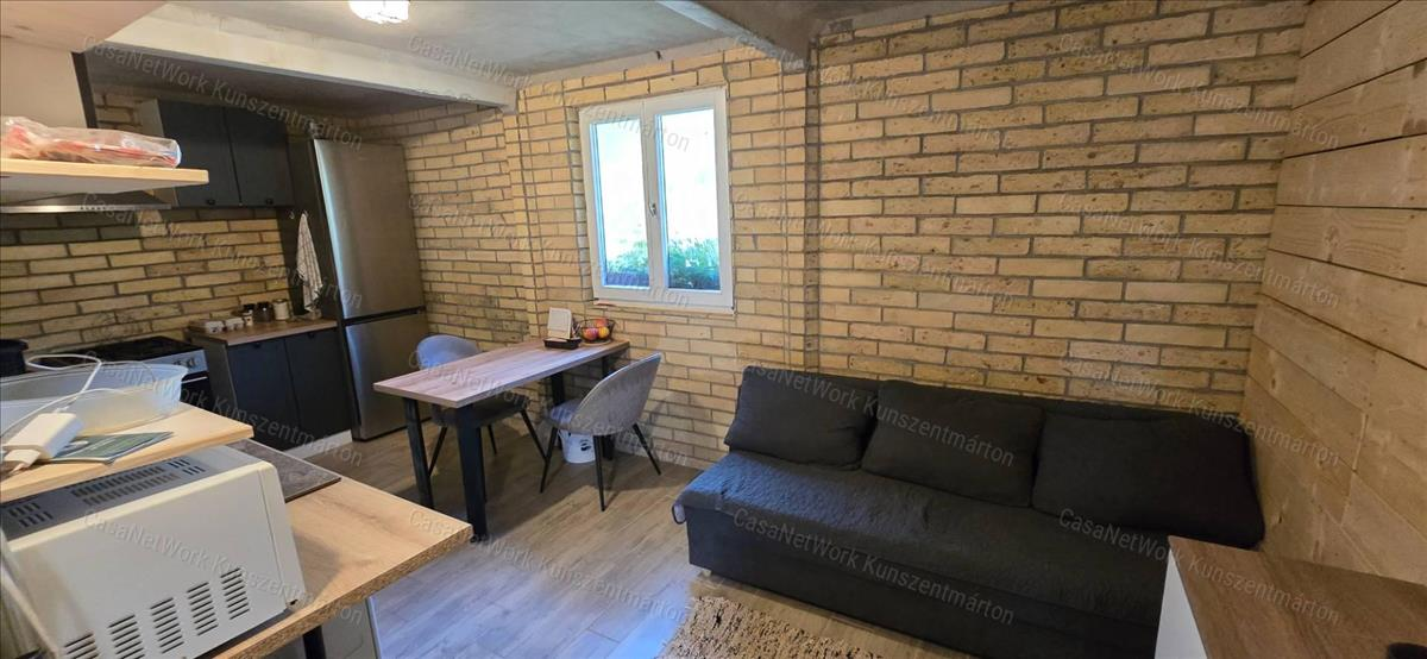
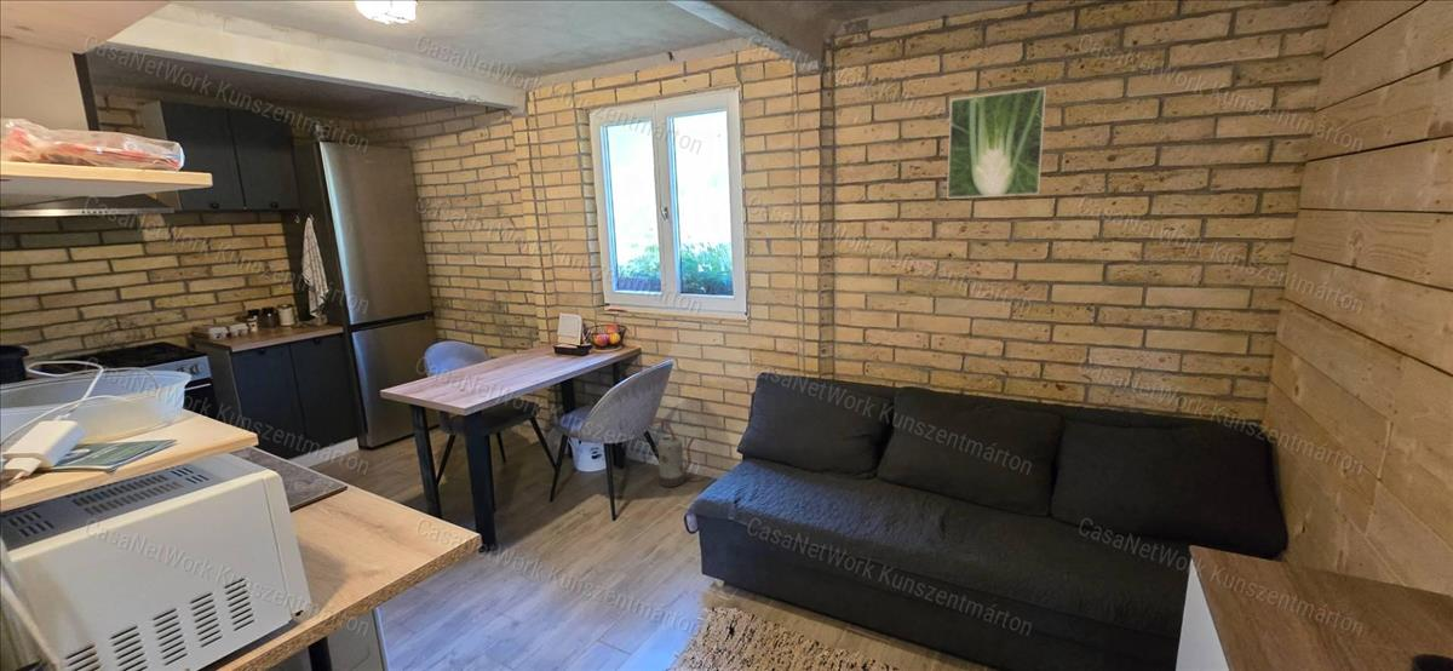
+ watering can (671, 452)
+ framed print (994, 145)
